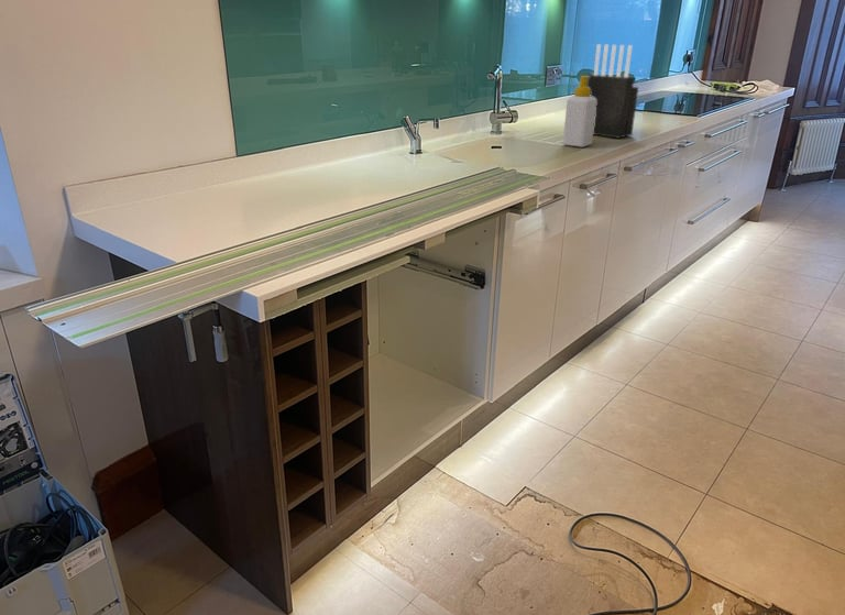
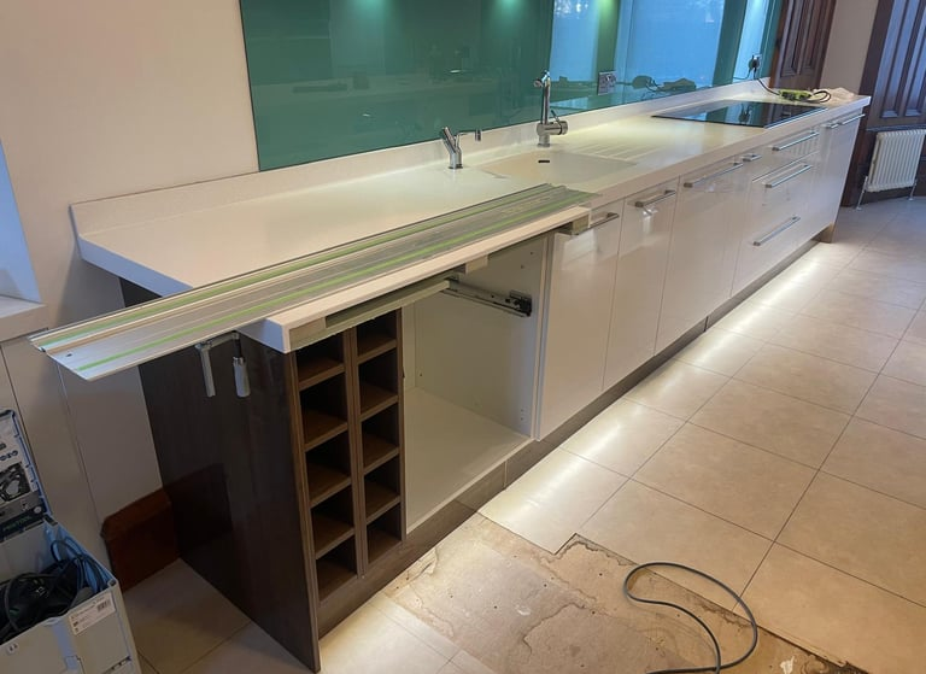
- knife block (613, 90)
- soap bottle (580, 111)
